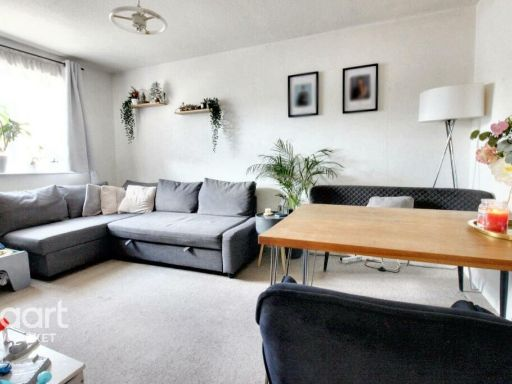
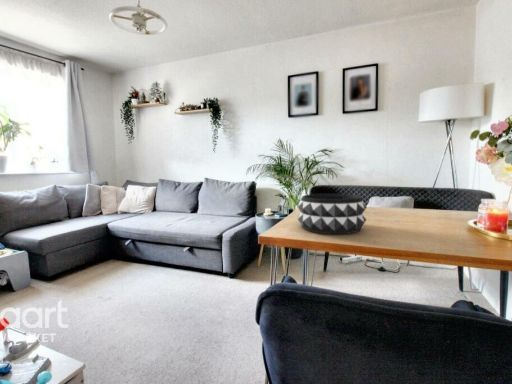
+ decorative bowl (330, 212)
